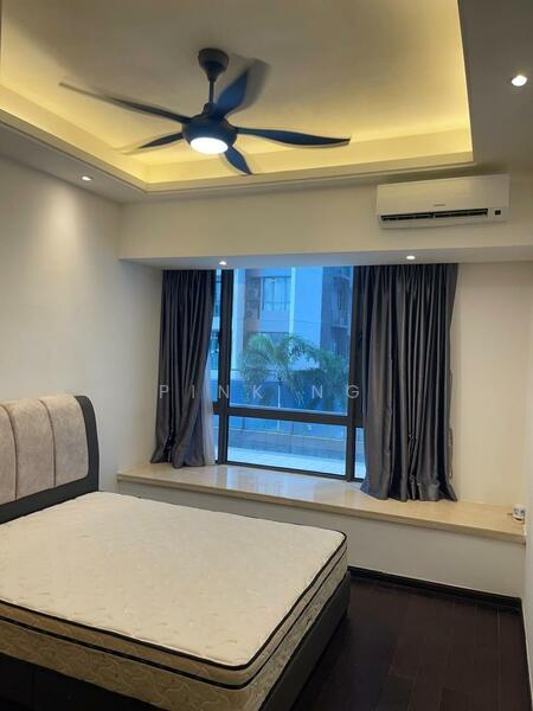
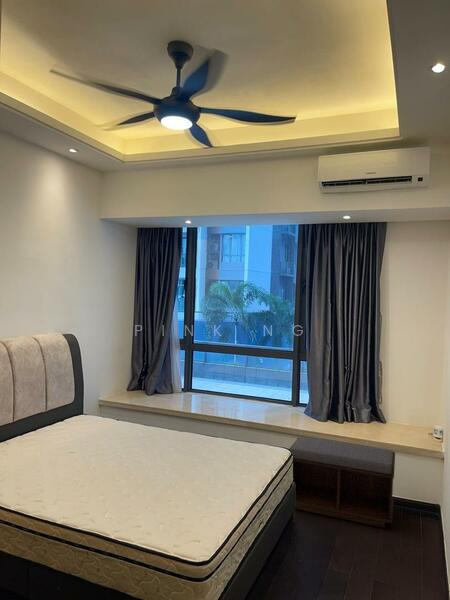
+ bench (341, 478)
